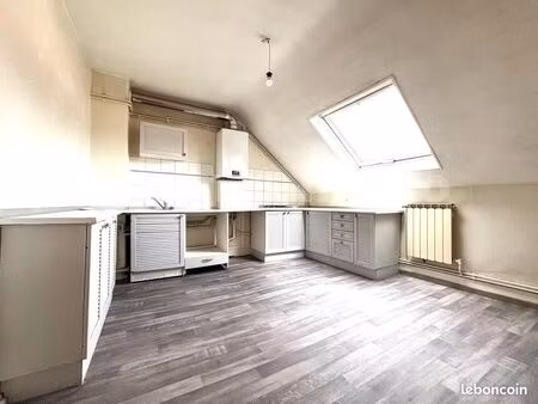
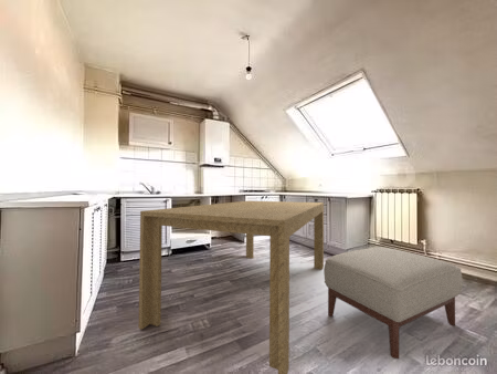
+ dining table (253, 247)
+ ottoman (388, 287)
